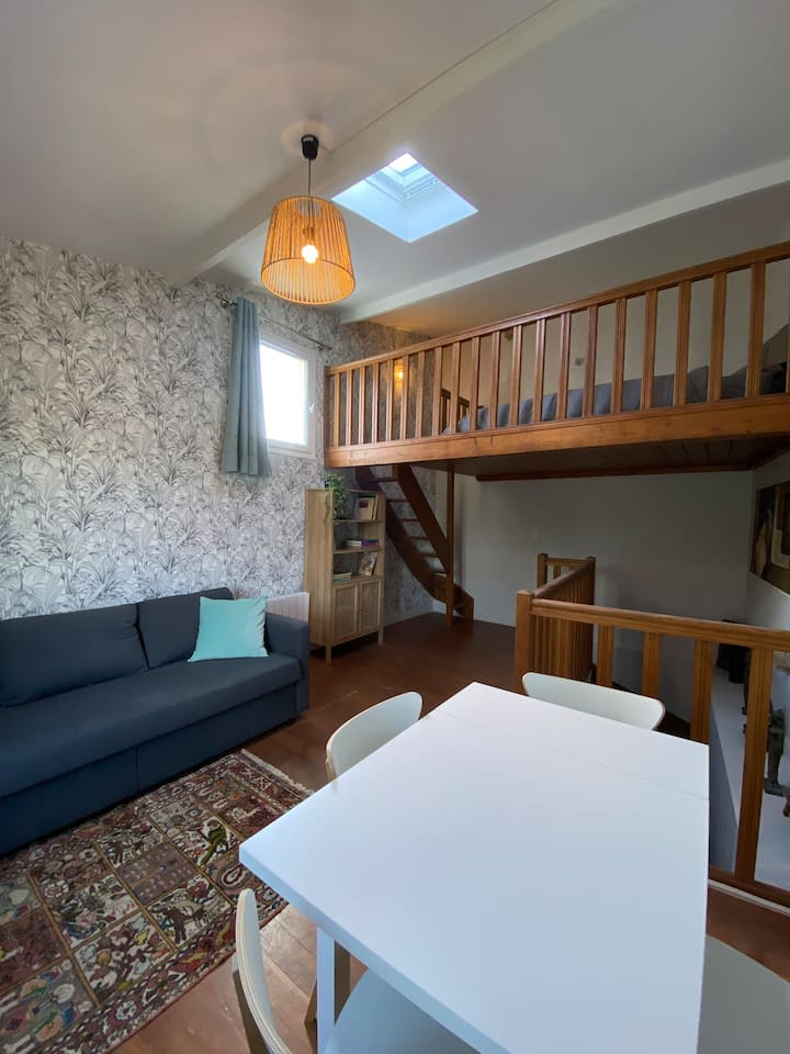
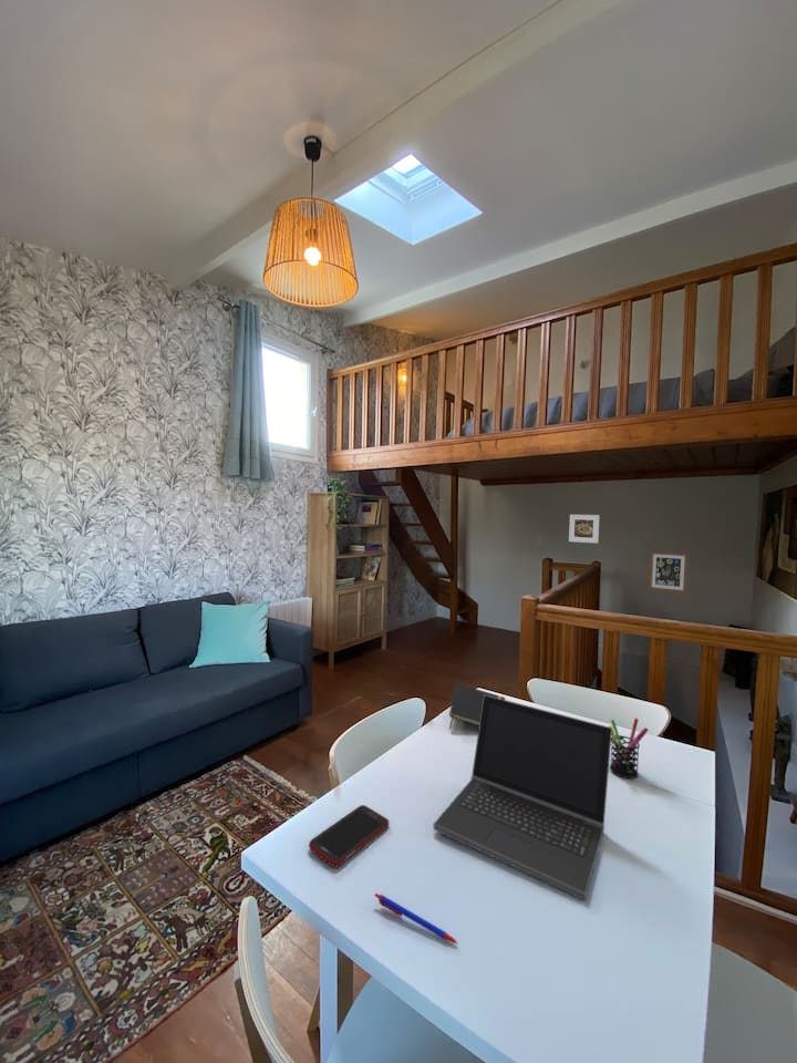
+ pen (414, 917)
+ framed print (583, 528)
+ wall art (667, 571)
+ cell phone (350, 833)
+ laptop computer (525, 777)
+ notepad (478, 706)
+ pen holder (623, 743)
